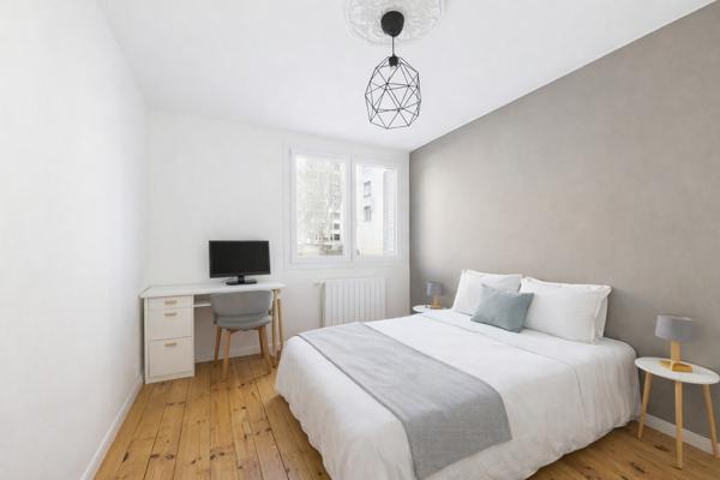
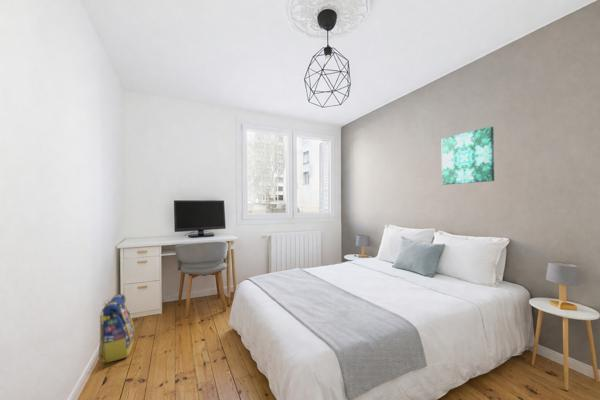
+ wall art (465, 158)
+ backpack (117, 325)
